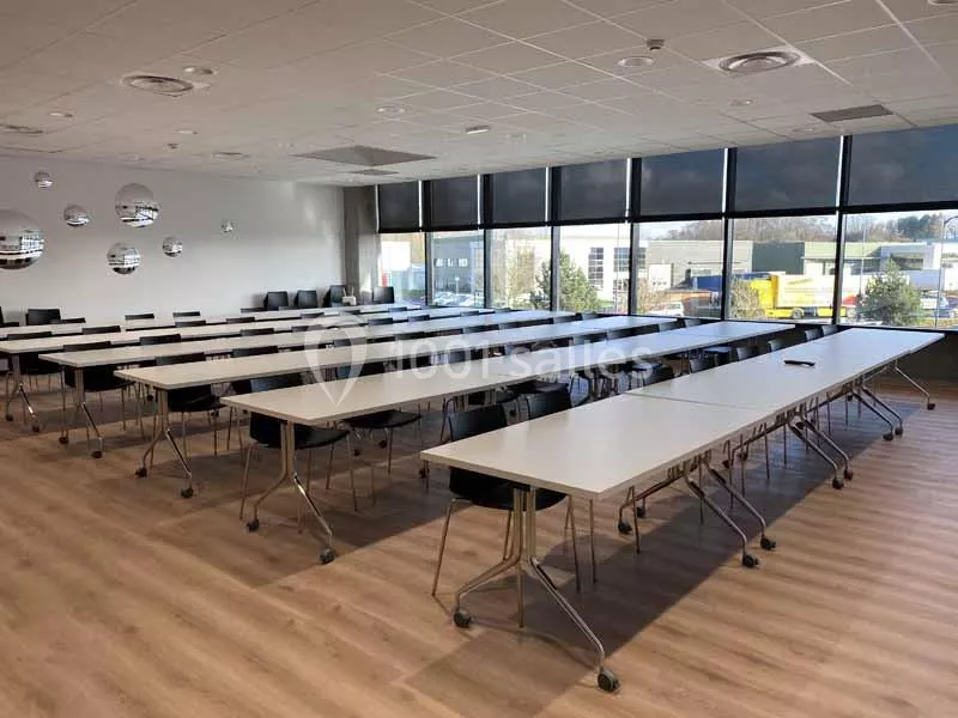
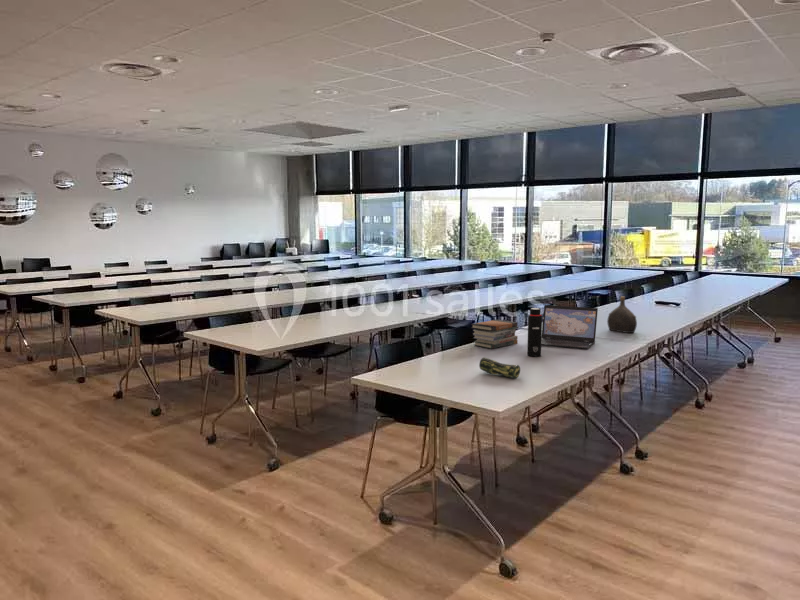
+ water bottle (536, 332)
+ book stack (494, 333)
+ pencil case (500, 367)
+ water jug (622, 313)
+ laptop (565, 326)
